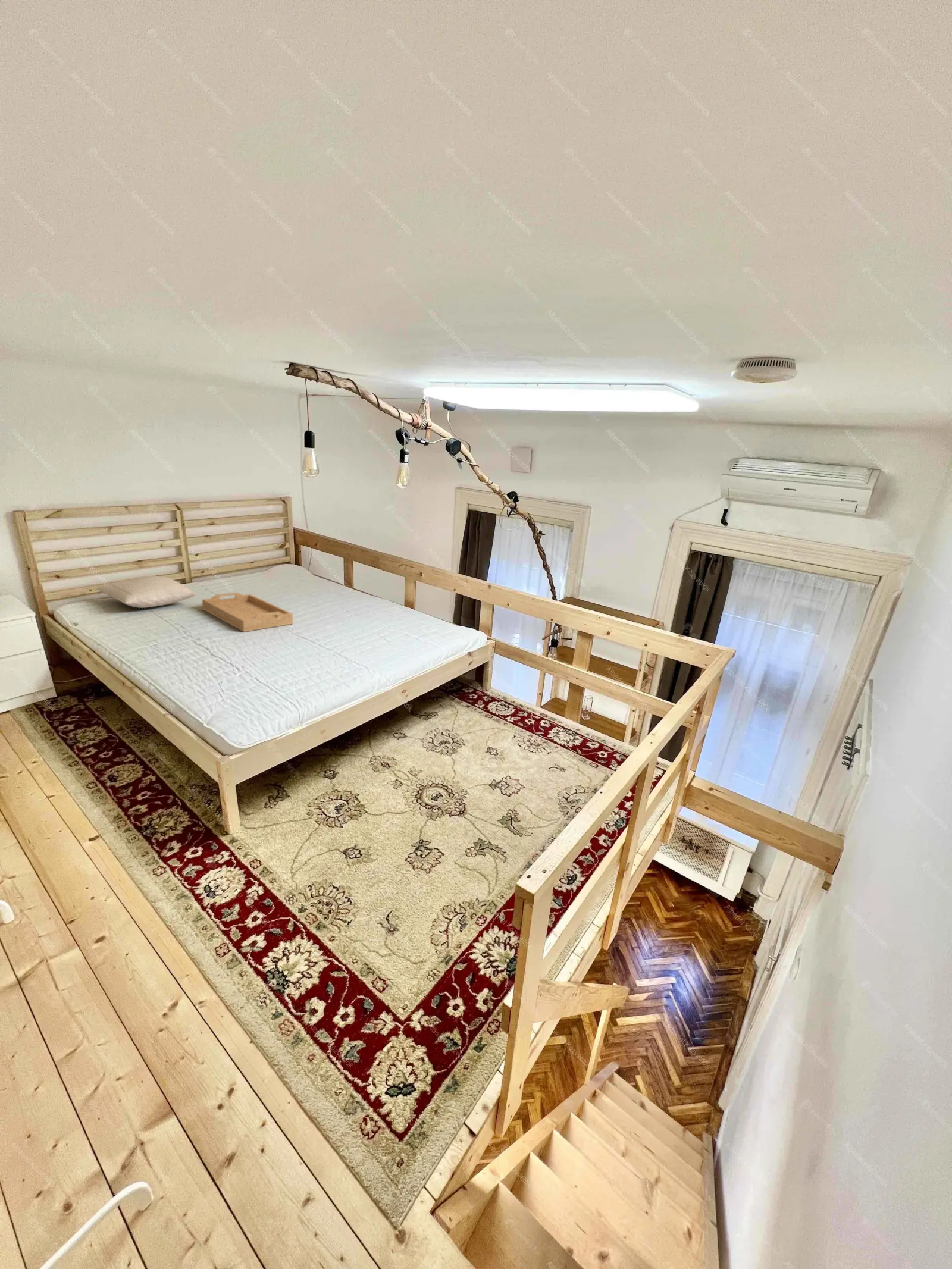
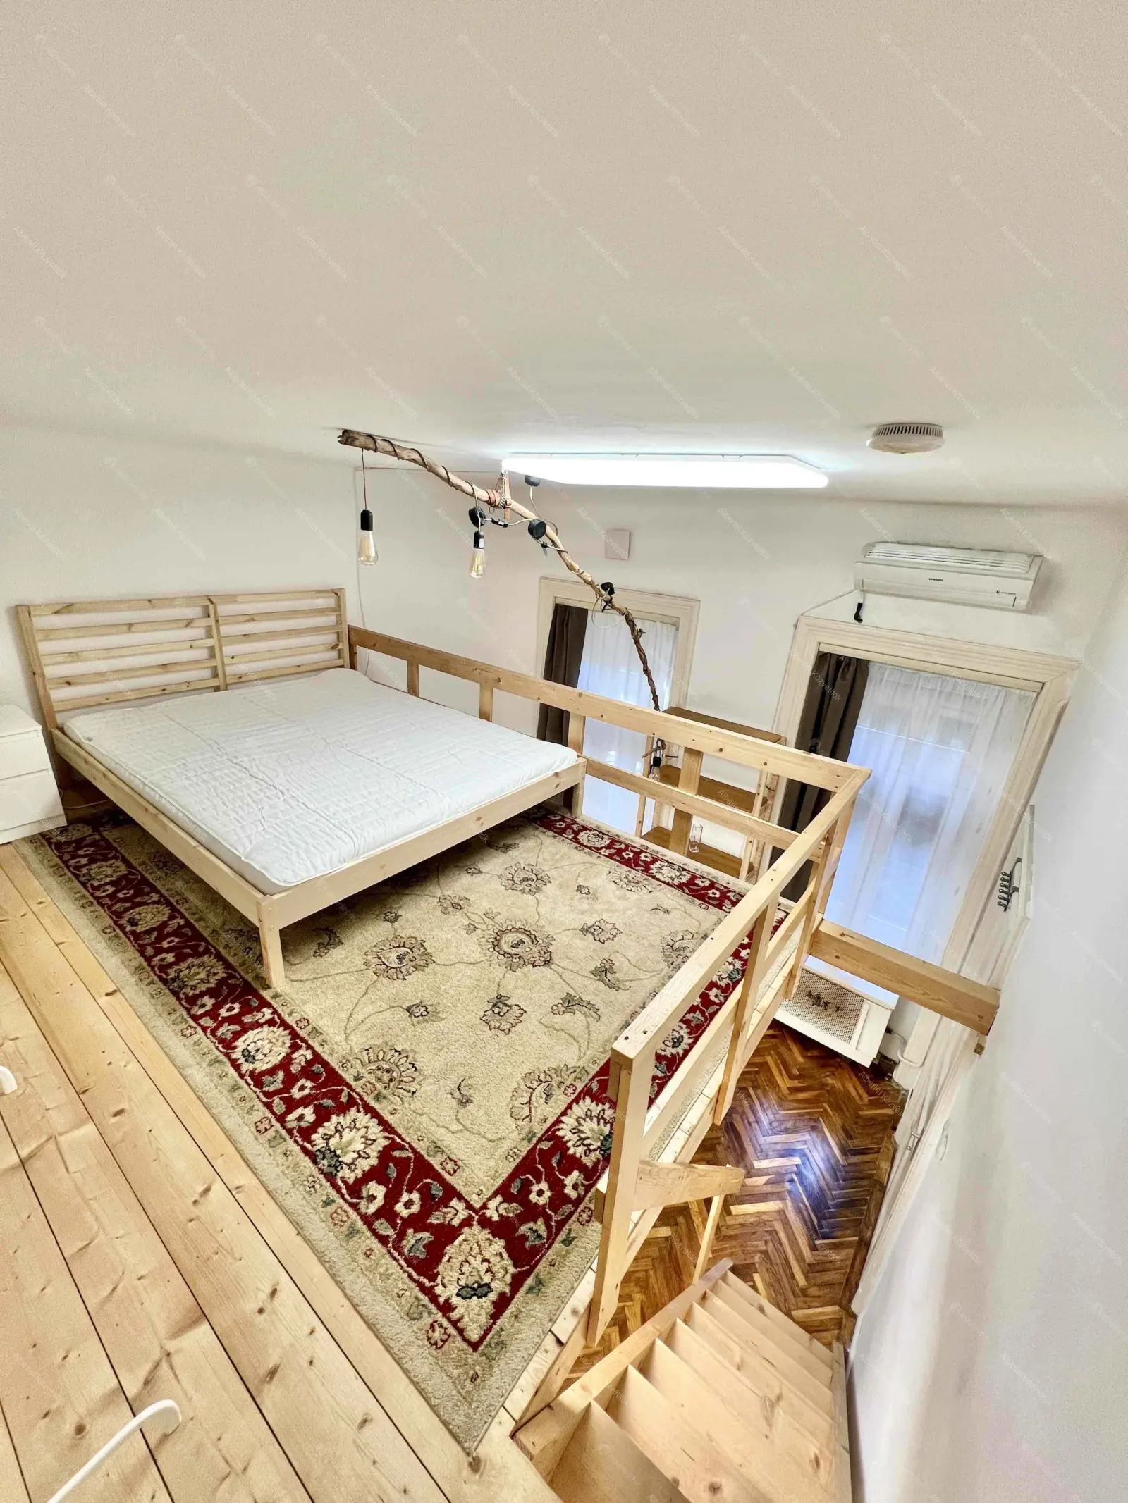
- pillow (146, 591)
- serving tray (247, 610)
